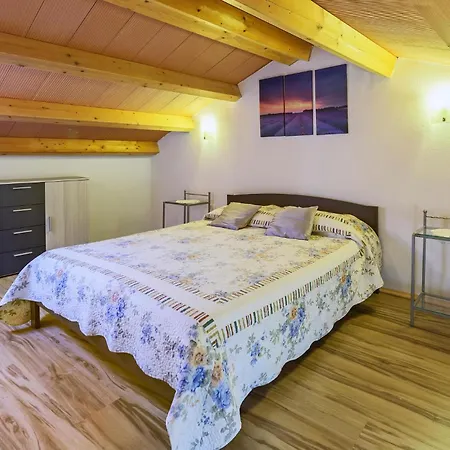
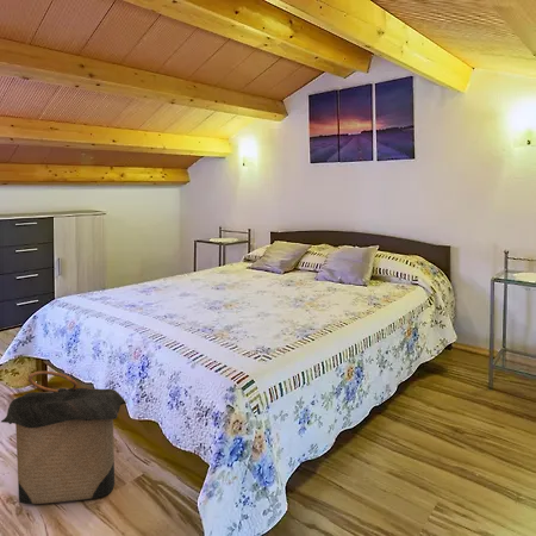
+ laundry hamper (68, 428)
